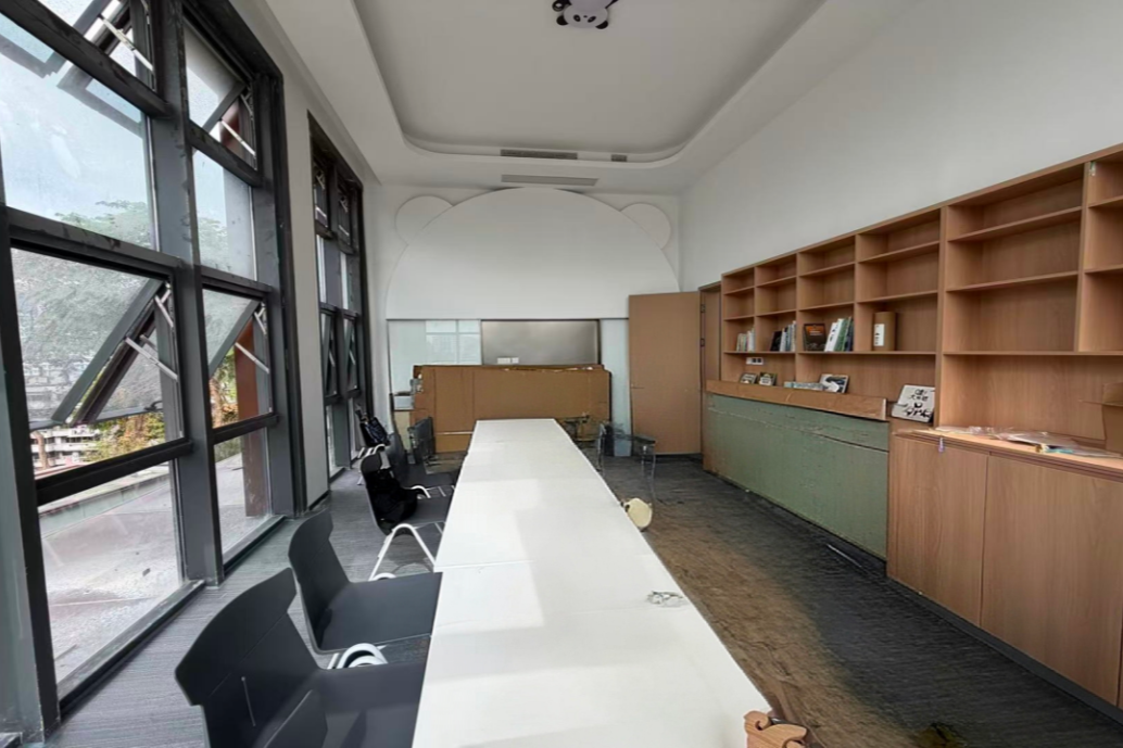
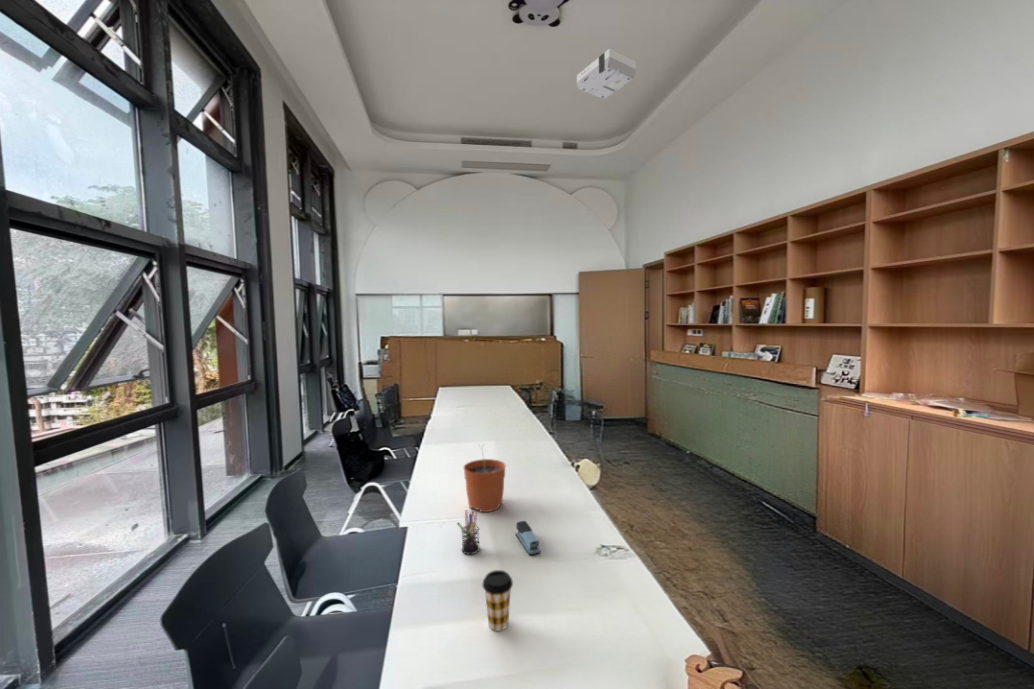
+ plant pot (484, 475)
+ stapler (527, 536)
+ pen holder (468, 531)
+ projector (605, 76)
+ coffee cup (498, 600)
